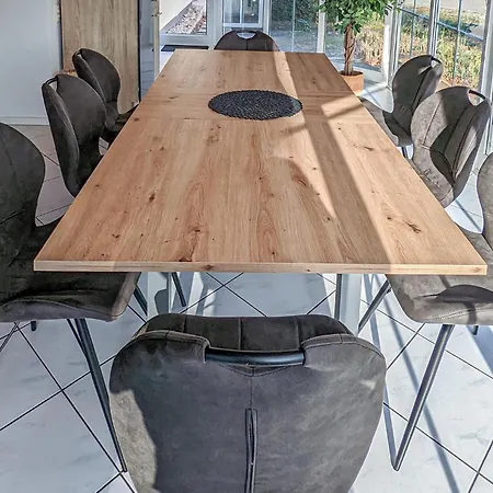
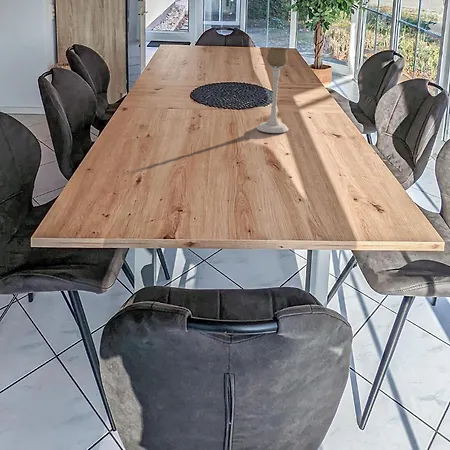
+ candle holder (275, 90)
